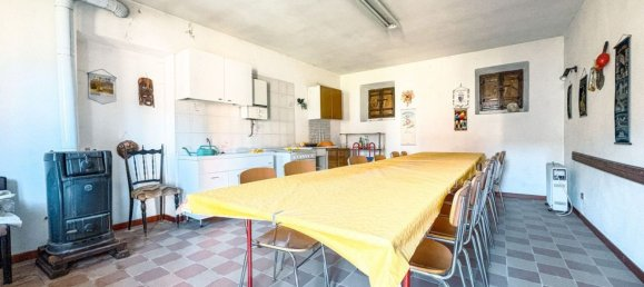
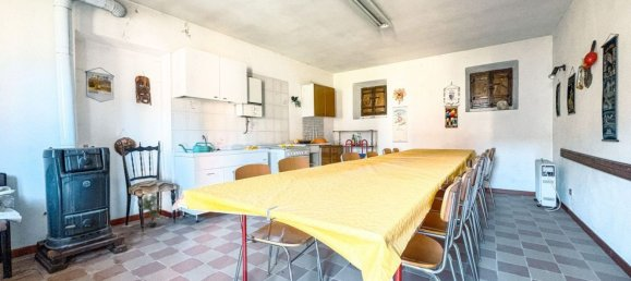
+ potted plant (150, 209)
